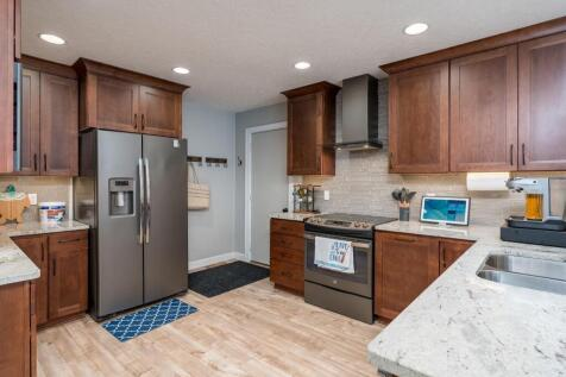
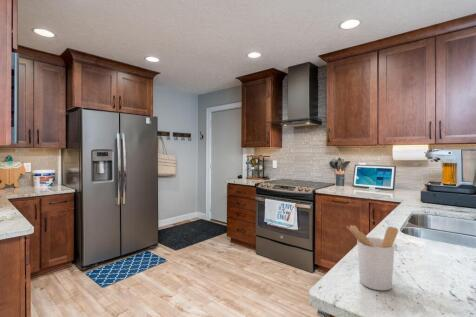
+ utensil holder (369, 254)
